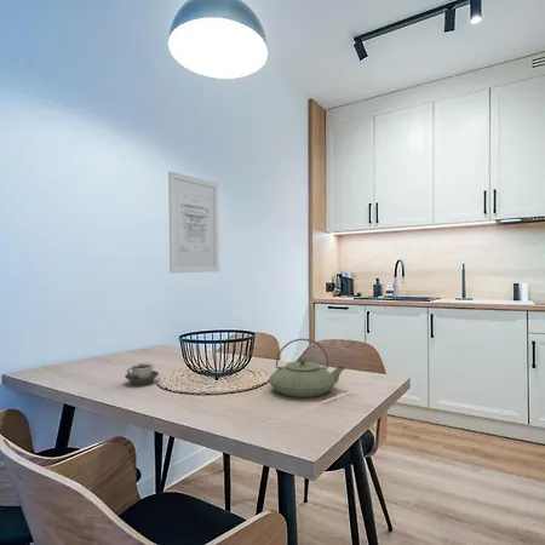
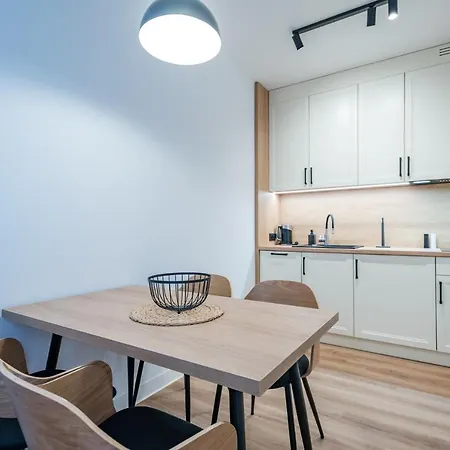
- cup (142, 373)
- wall art (195, 224)
- teapot (306, 365)
